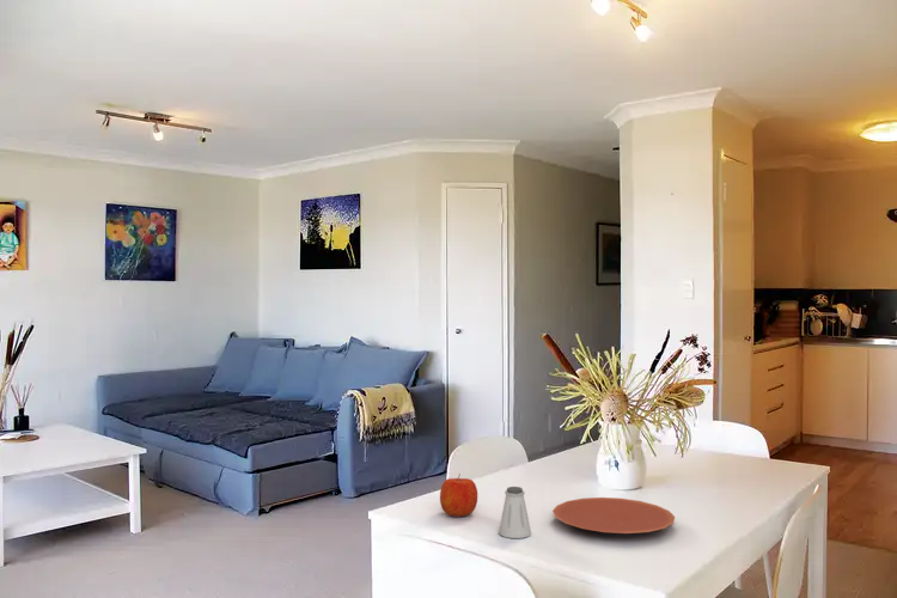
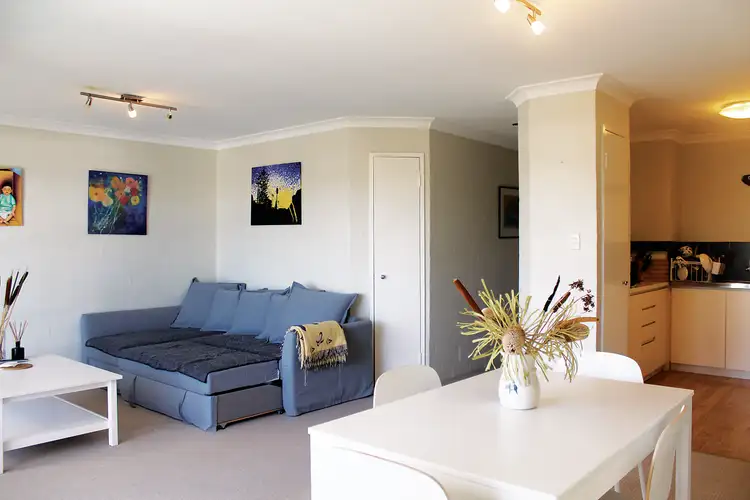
- plate (612, 518)
- saltshaker (514, 511)
- apple (458, 493)
